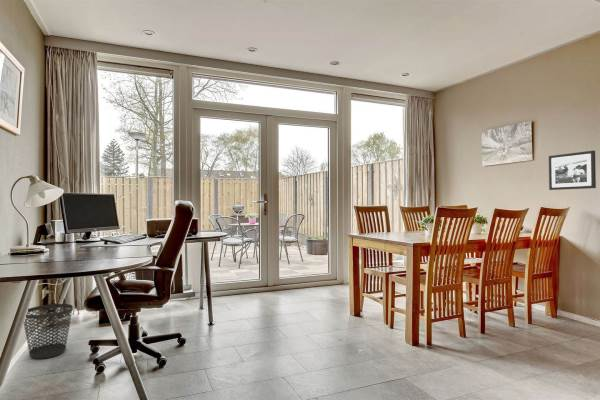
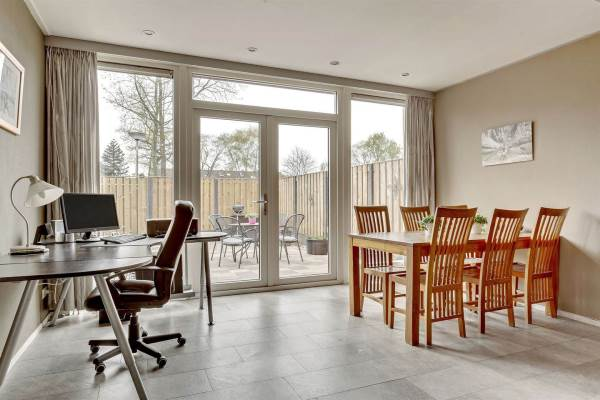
- picture frame (571, 171)
- wastebasket (48, 331)
